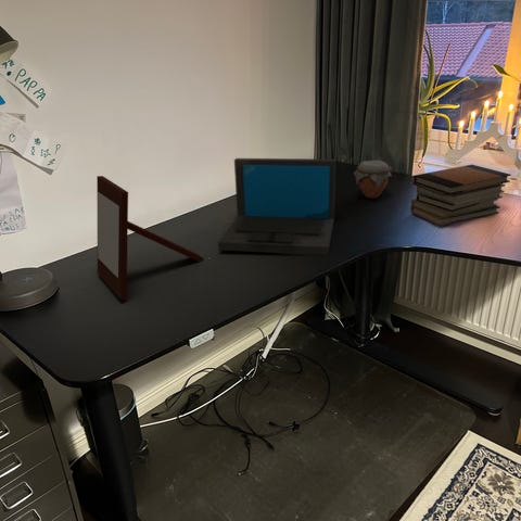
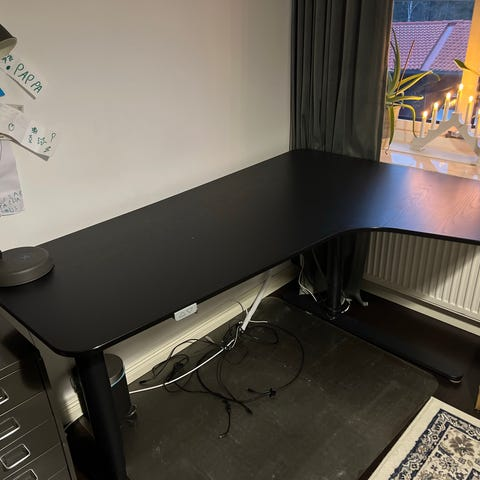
- laptop (278, 203)
- picture frame (148, 230)
- book stack (458, 193)
- jar (372, 179)
